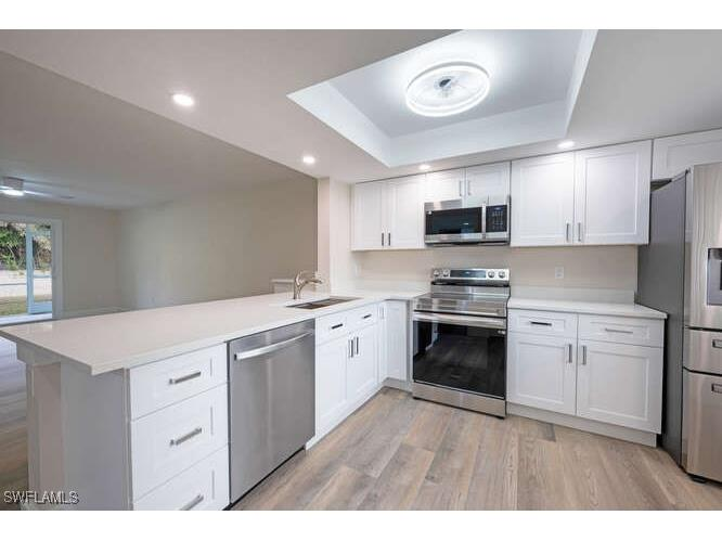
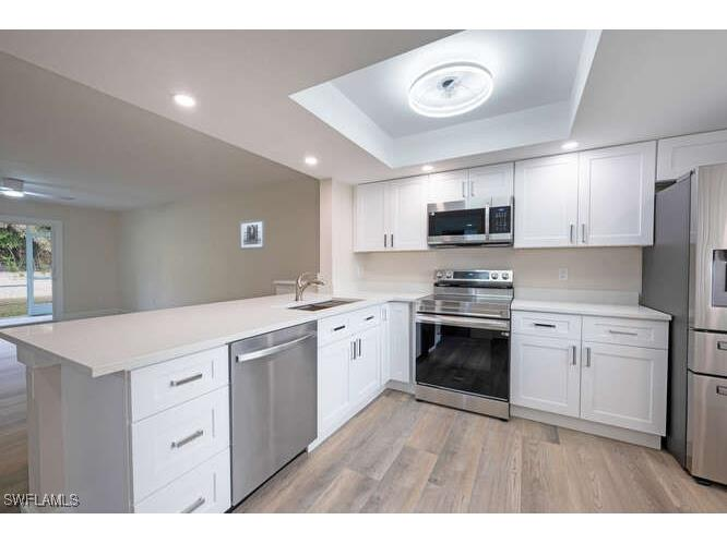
+ wall art (251, 234)
